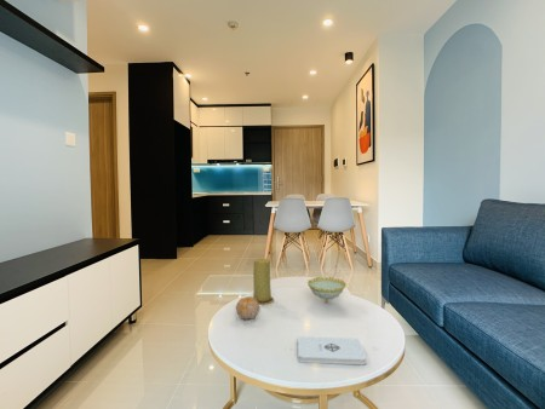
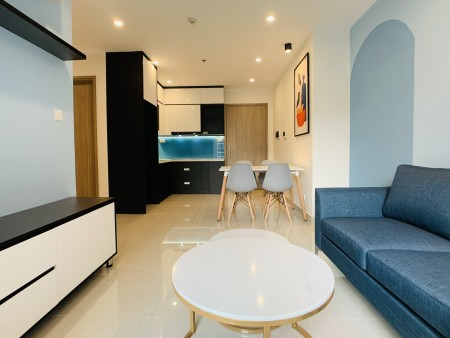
- decorative bowl (326, 292)
- notepad (329, 348)
- candle (262, 280)
- fruit (247, 307)
